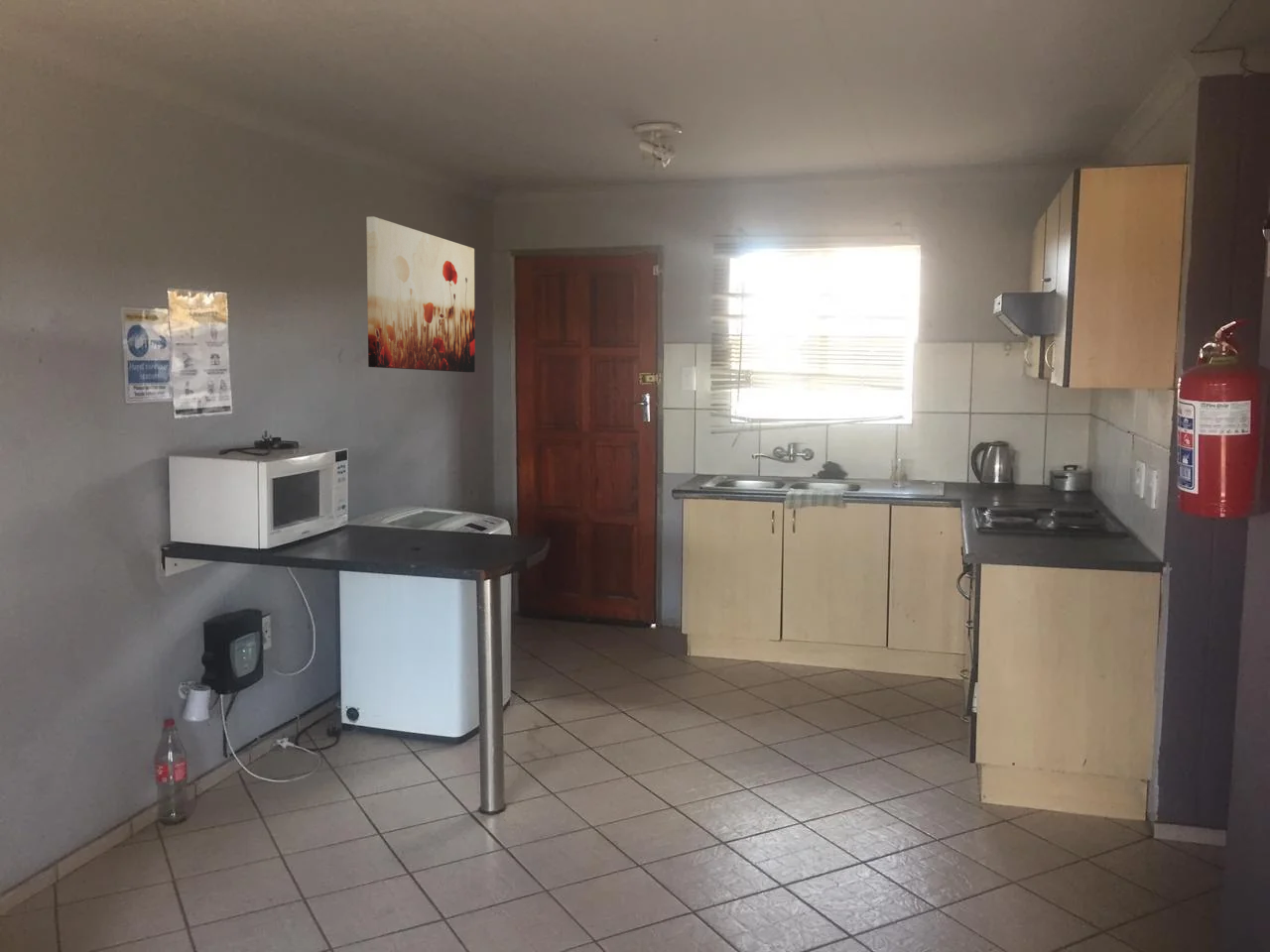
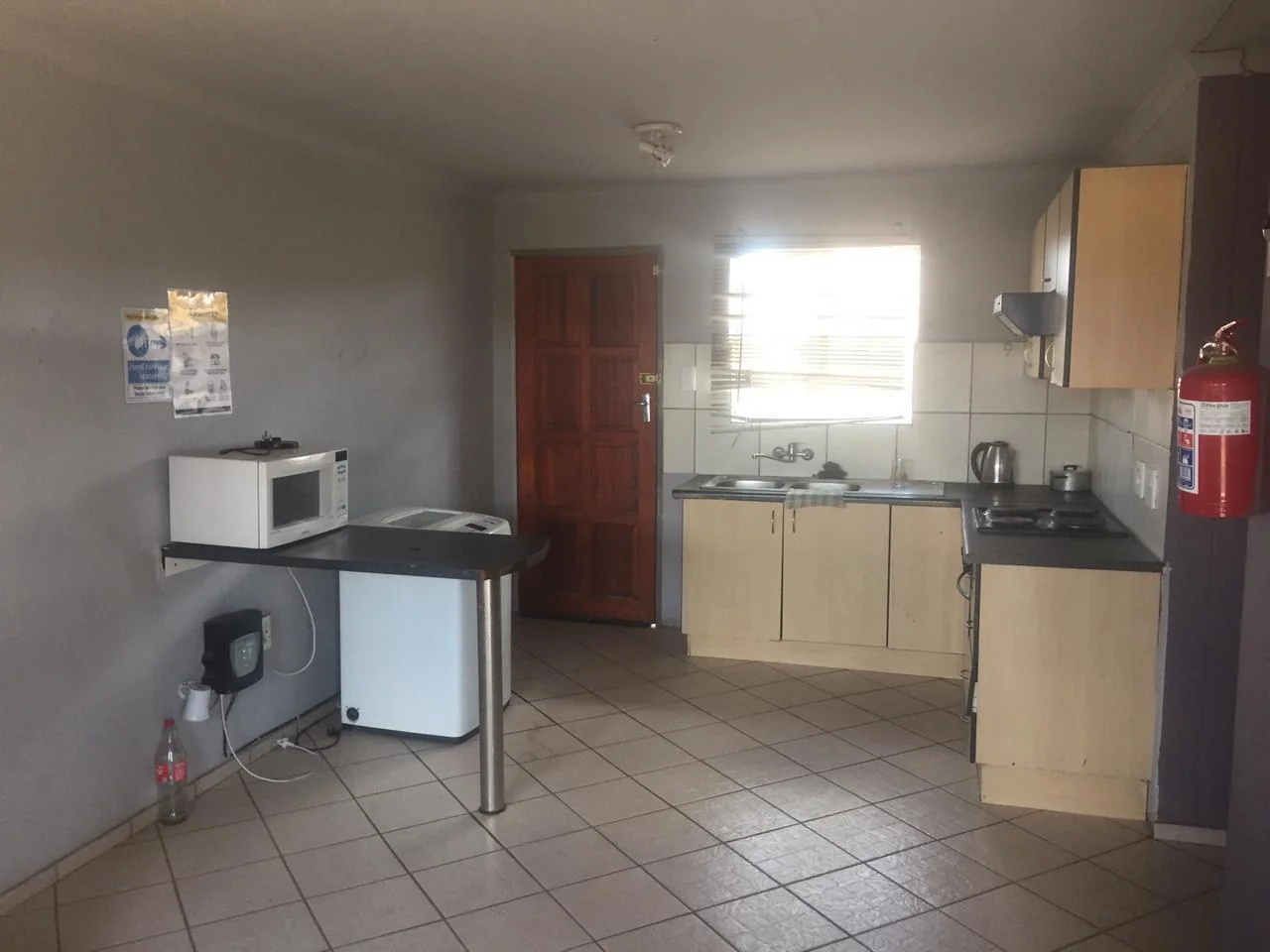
- wall art (426, 301)
